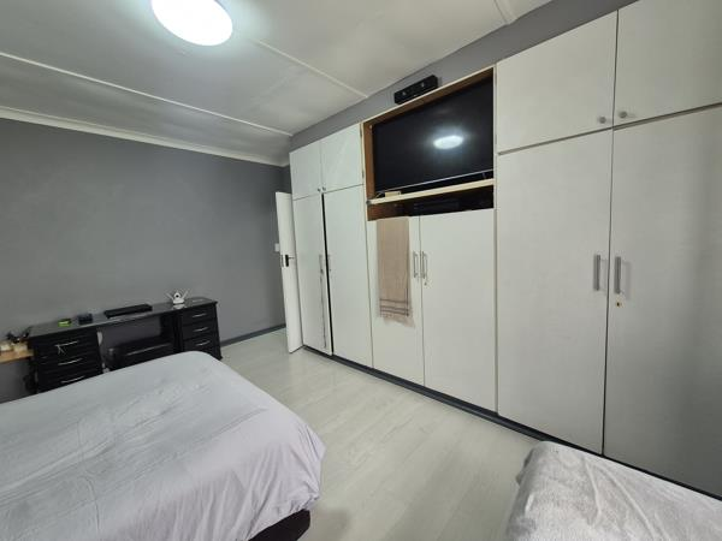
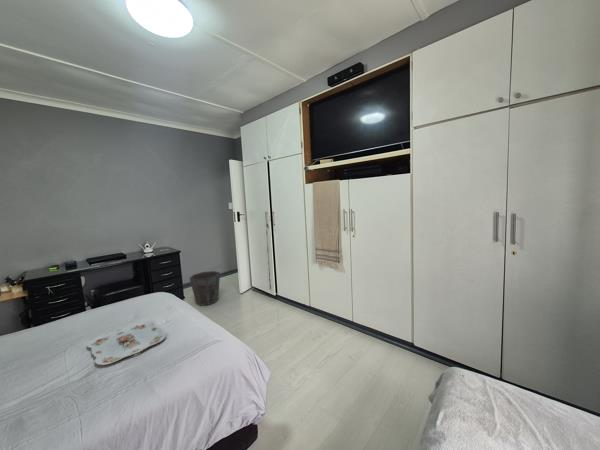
+ serving tray (127, 340)
+ waste bin (206, 288)
